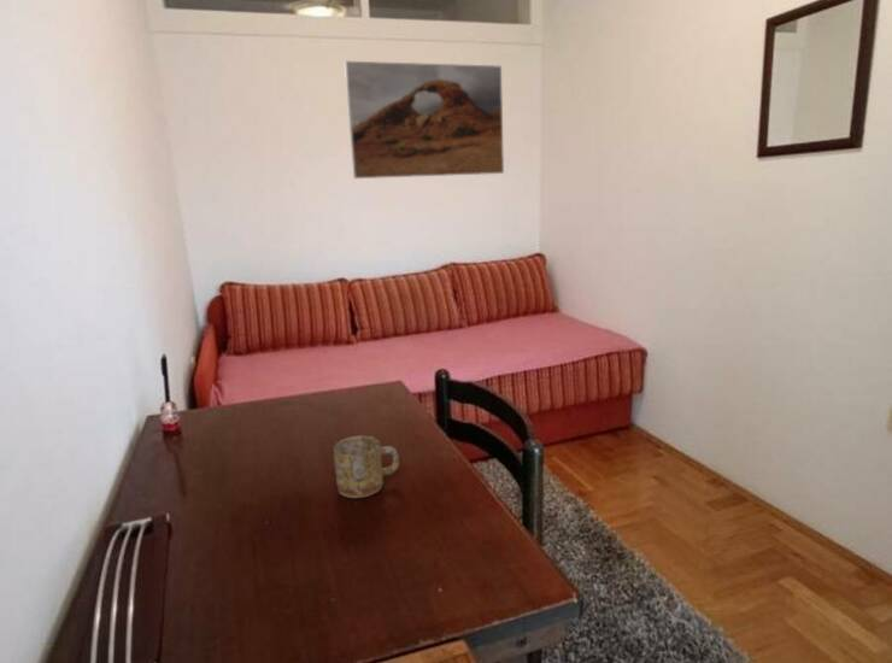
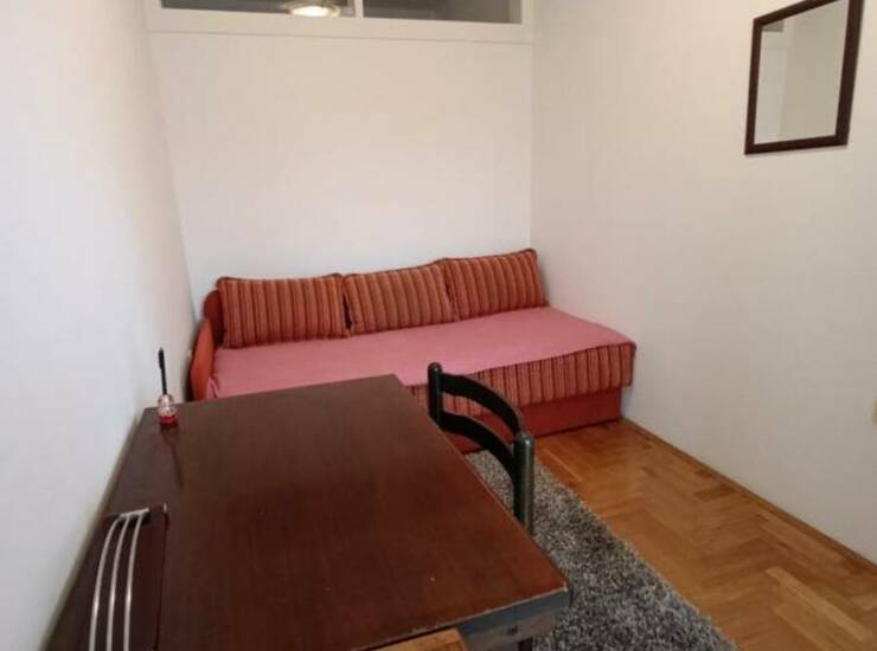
- mug (366, 464)
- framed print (428, 121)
